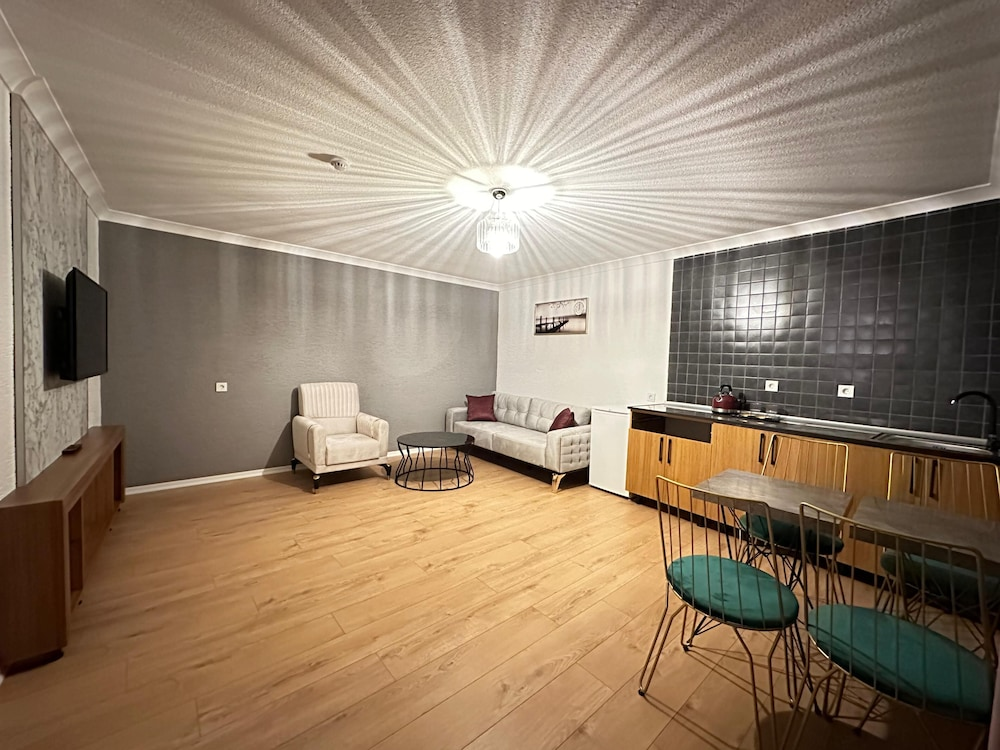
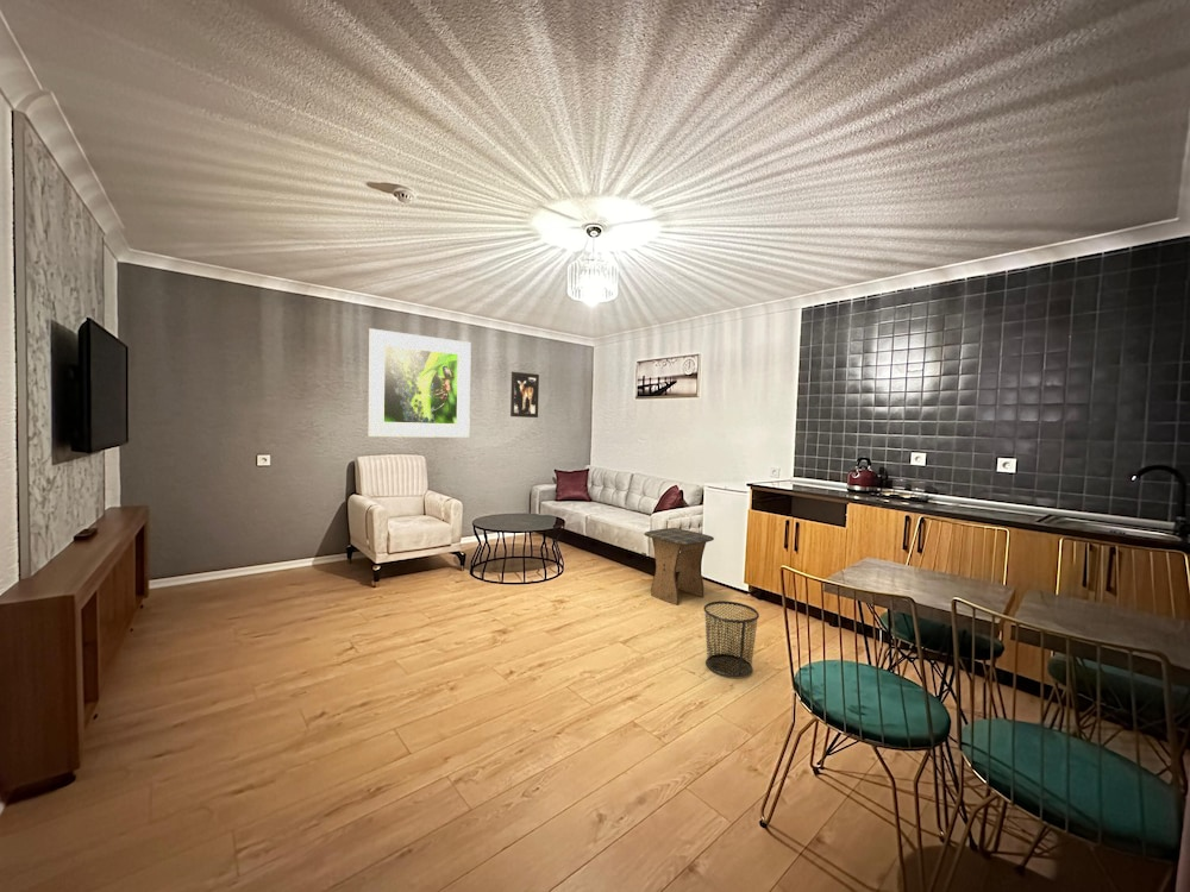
+ wall art (525, 395)
+ waste bin (729, 639)
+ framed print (421, 387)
+ stool (677, 565)
